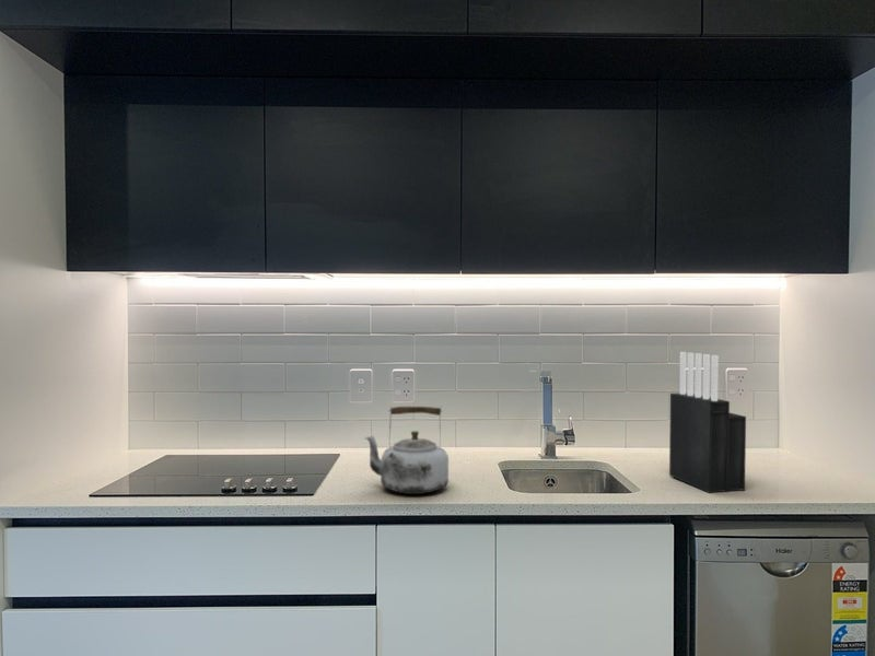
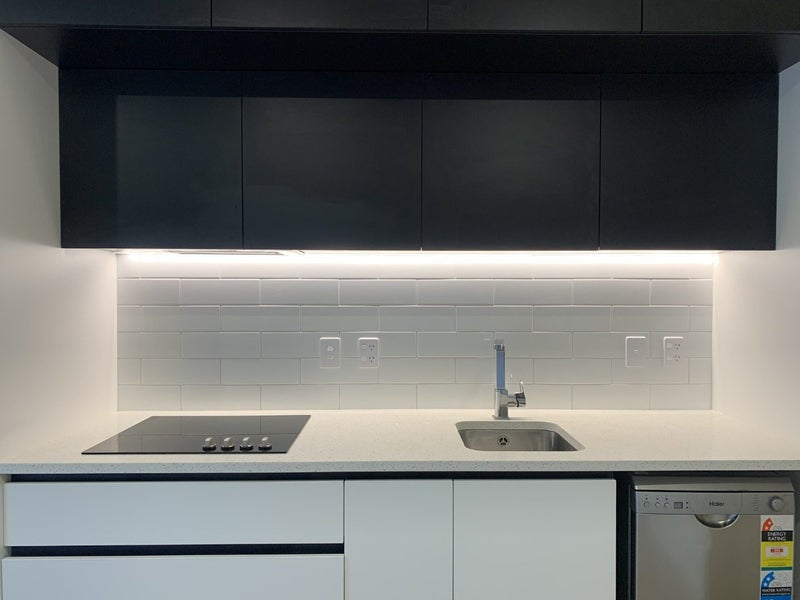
- knife block (710, 418)
- kettle (406, 446)
